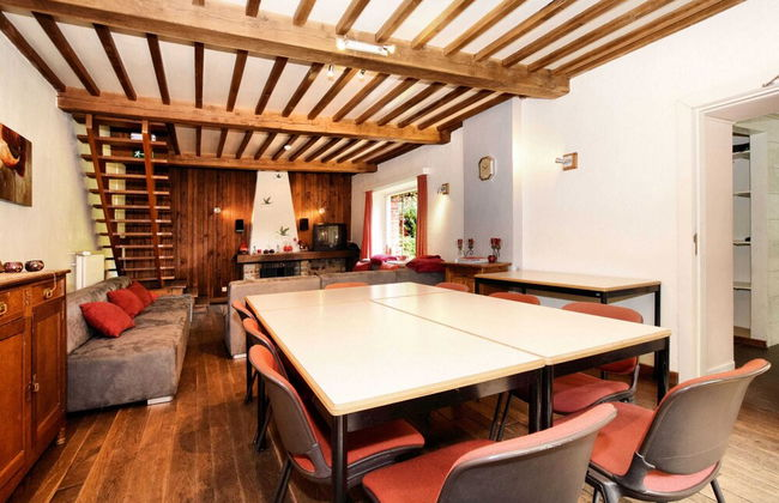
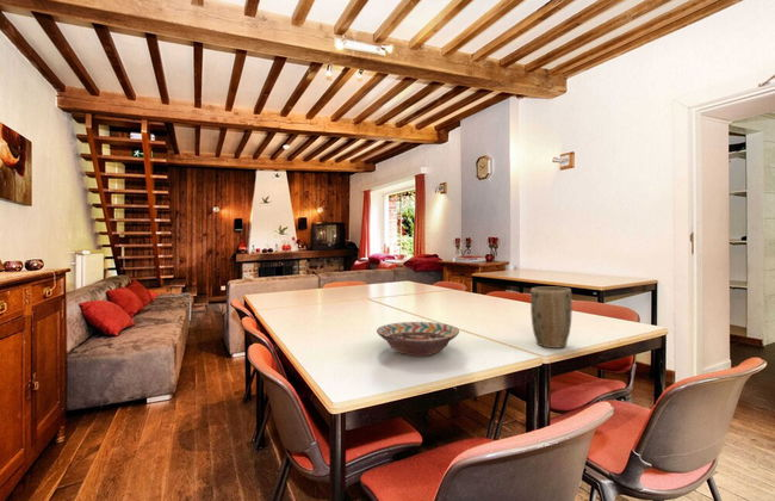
+ decorative bowl (417, 340)
+ plant pot (551, 316)
